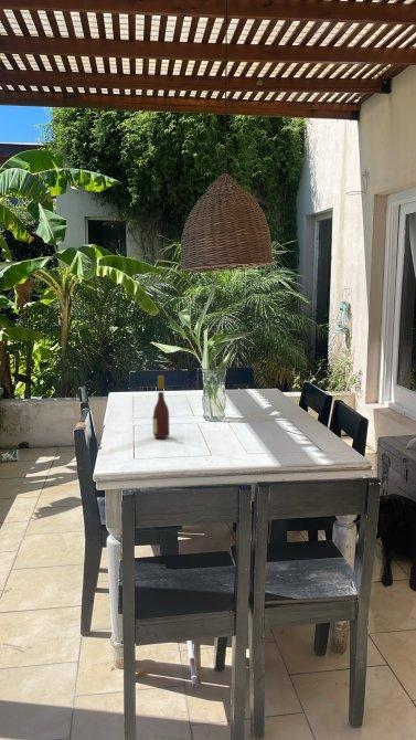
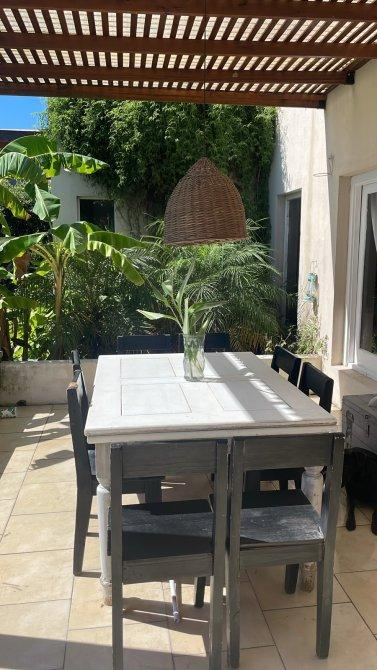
- wine bottle (161, 406)
